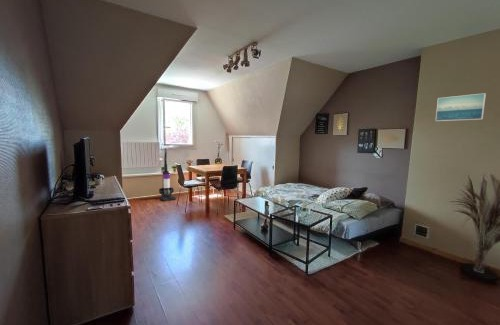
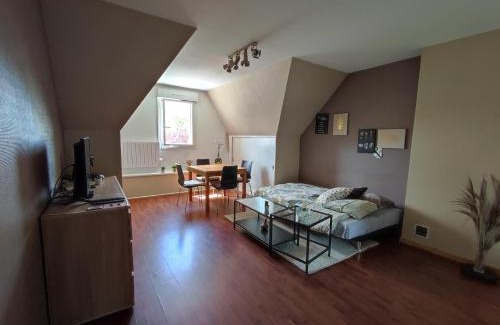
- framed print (459, 108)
- vacuum cleaner (166, 173)
